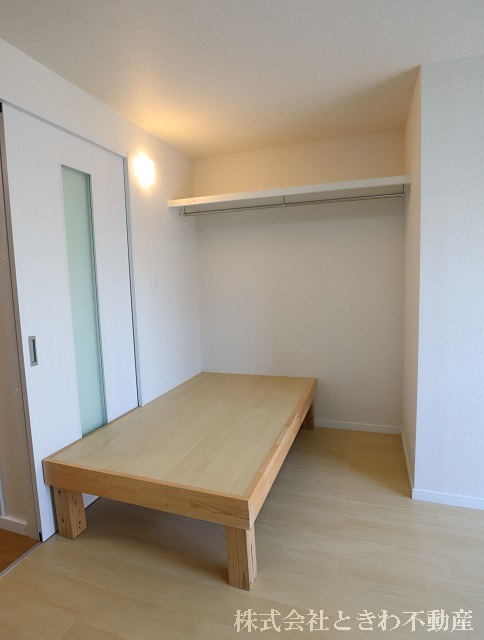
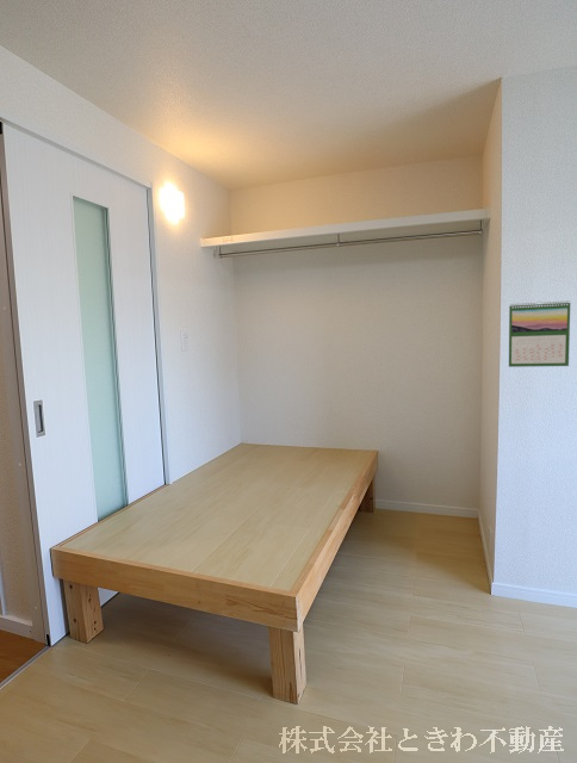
+ calendar (538, 334)
